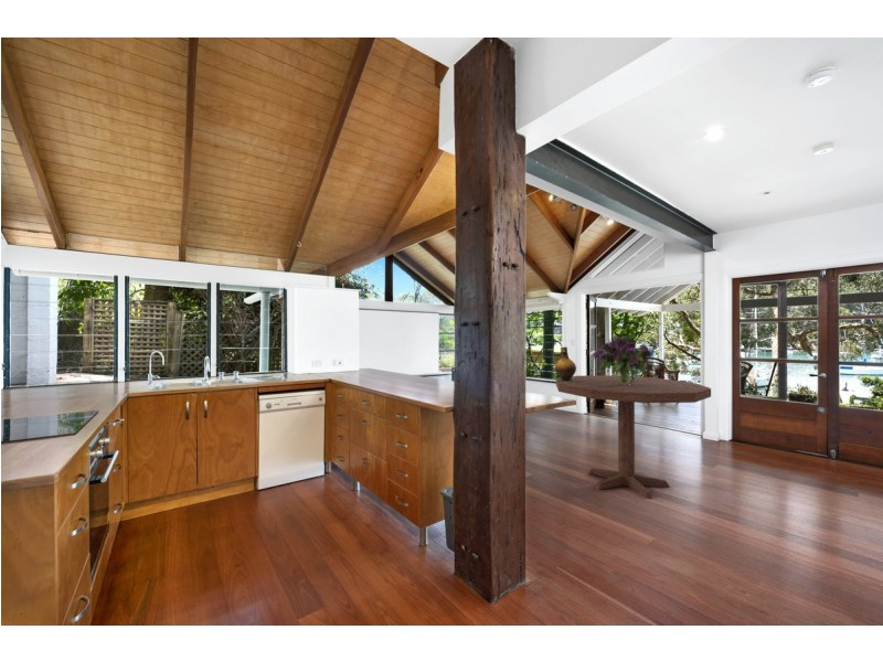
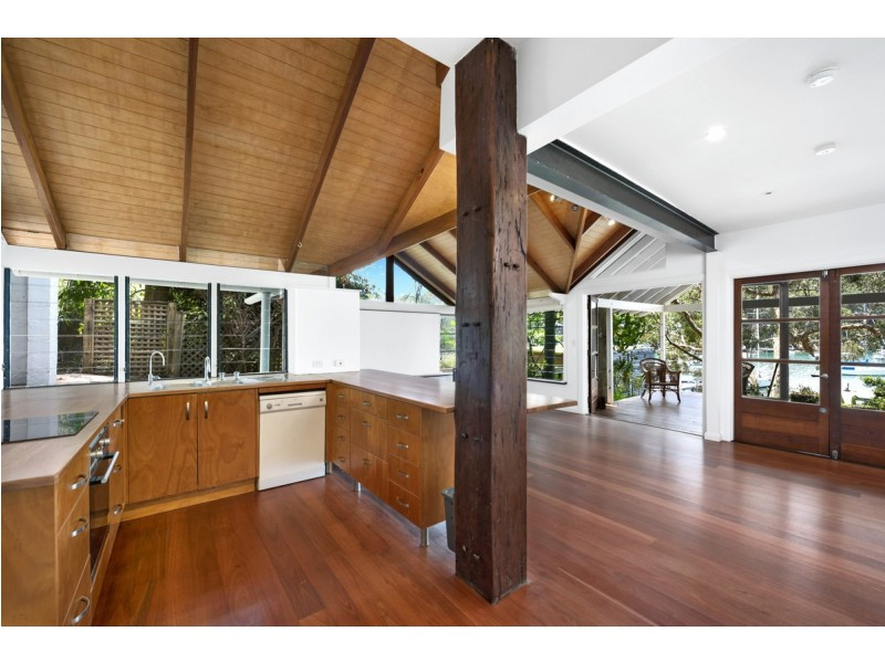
- ceramic jug (566, 363)
- bouquet (624, 360)
- dining table (626, 433)
